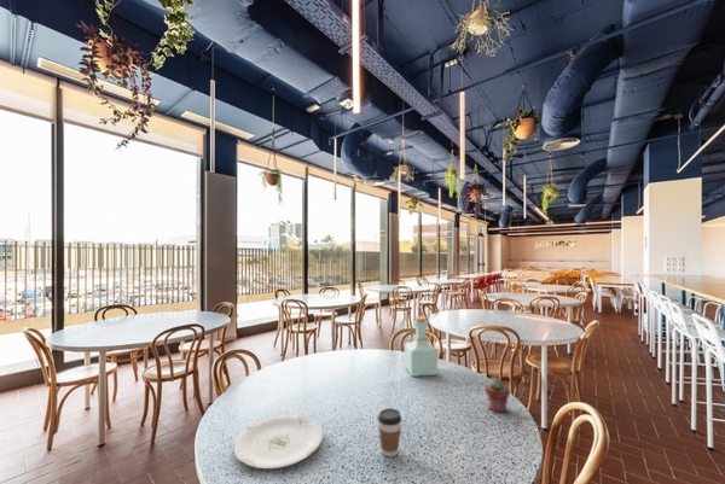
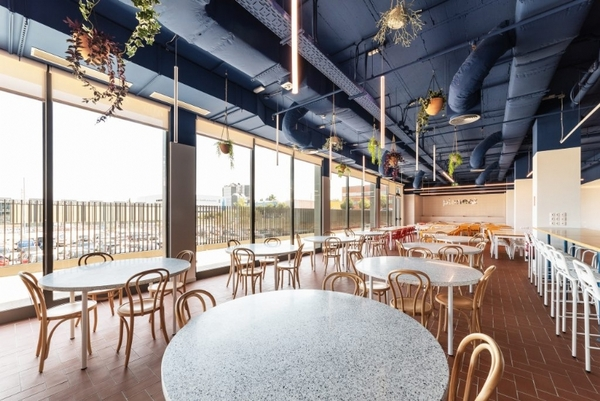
- plate (279, 441)
- coffee cup (389, 432)
- bottle (419, 343)
- potted succulent (497, 392)
